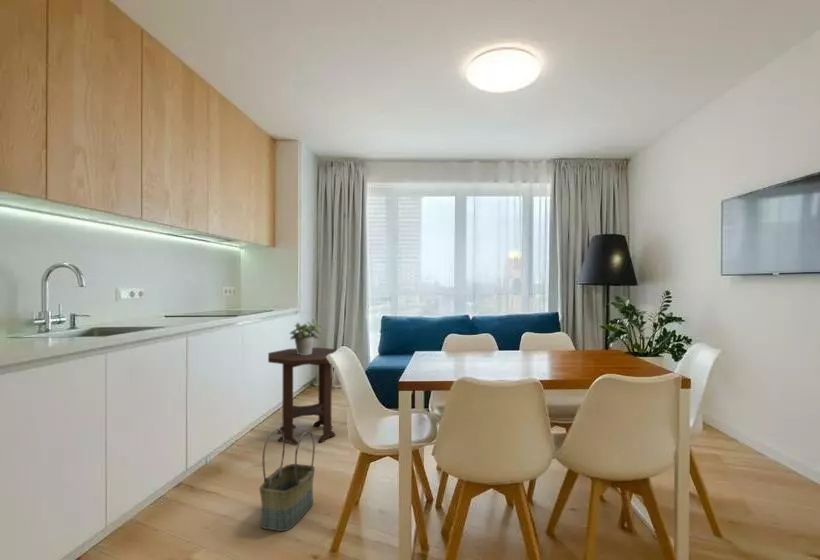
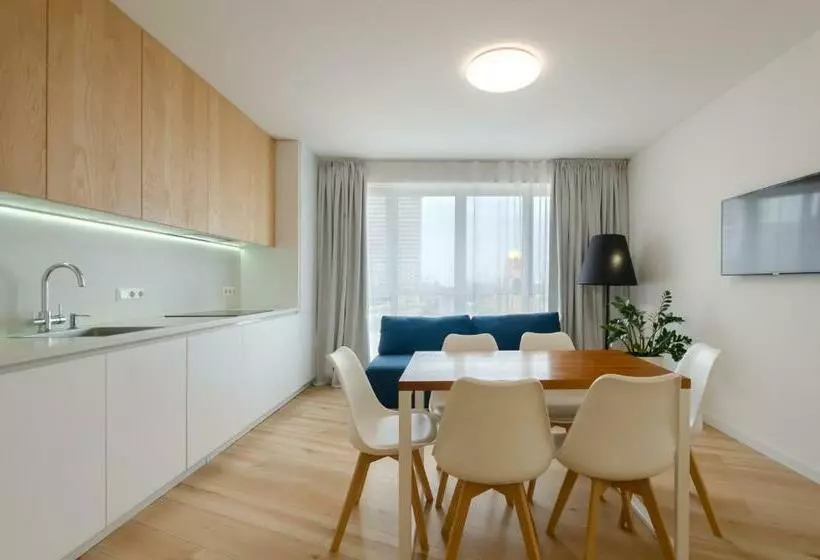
- potted plant (306, 337)
- basket (288, 472)
- side table (309, 405)
